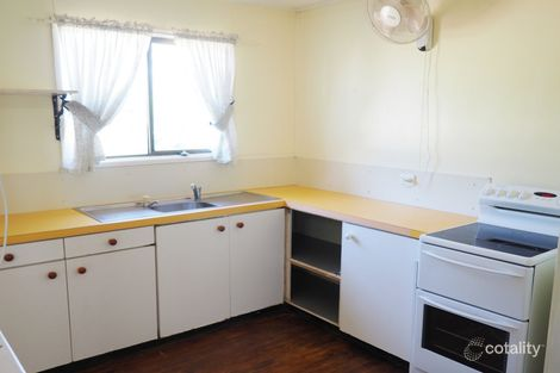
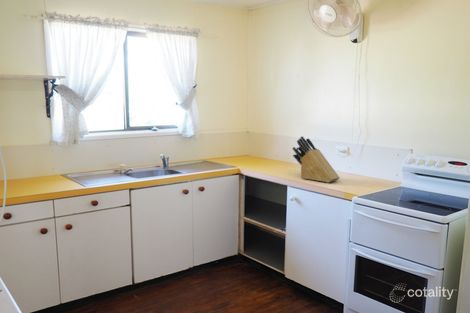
+ knife block (315, 158)
